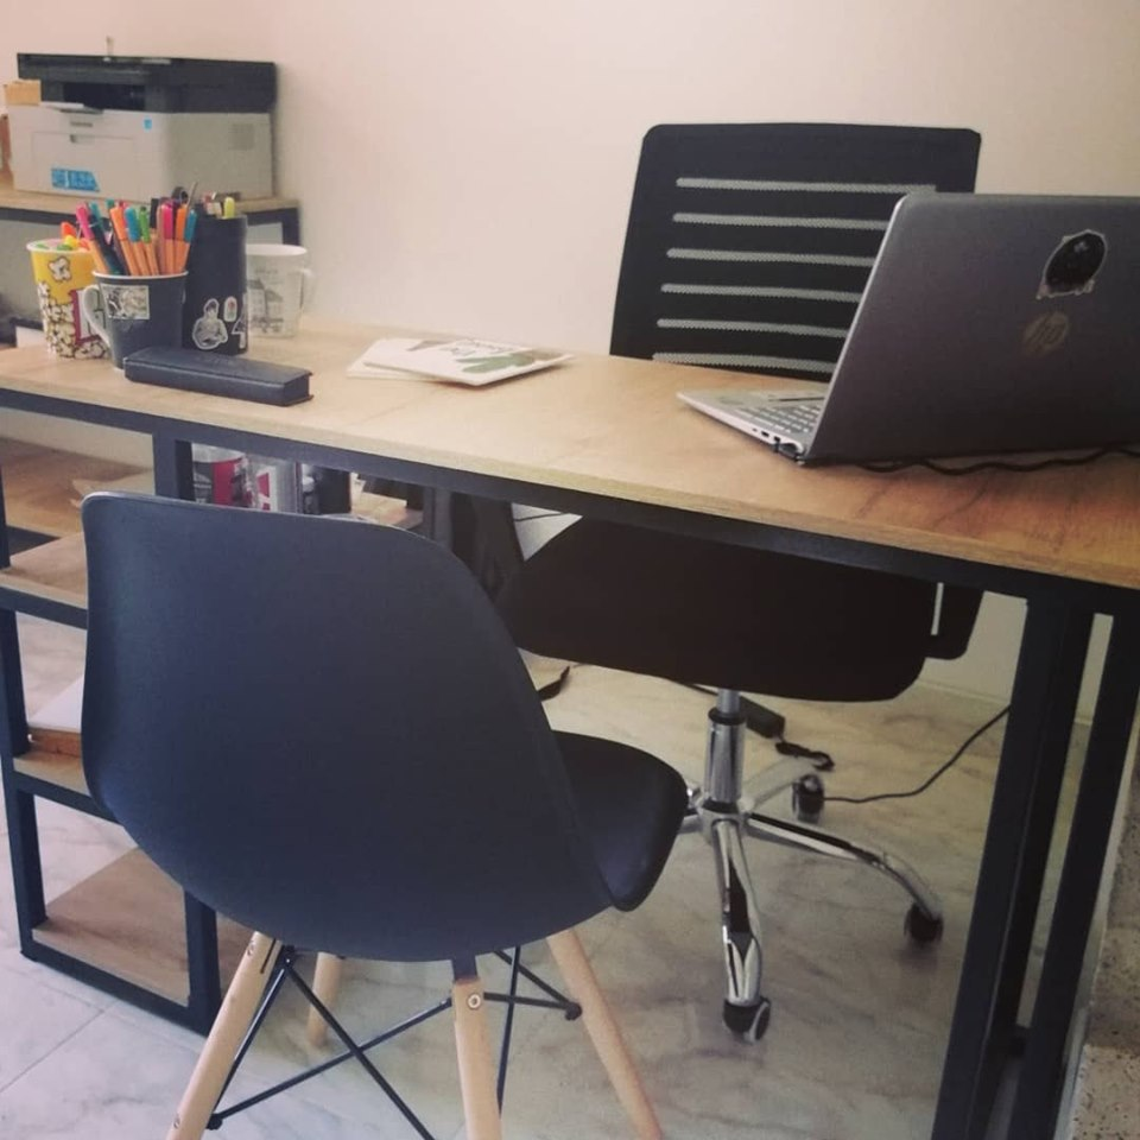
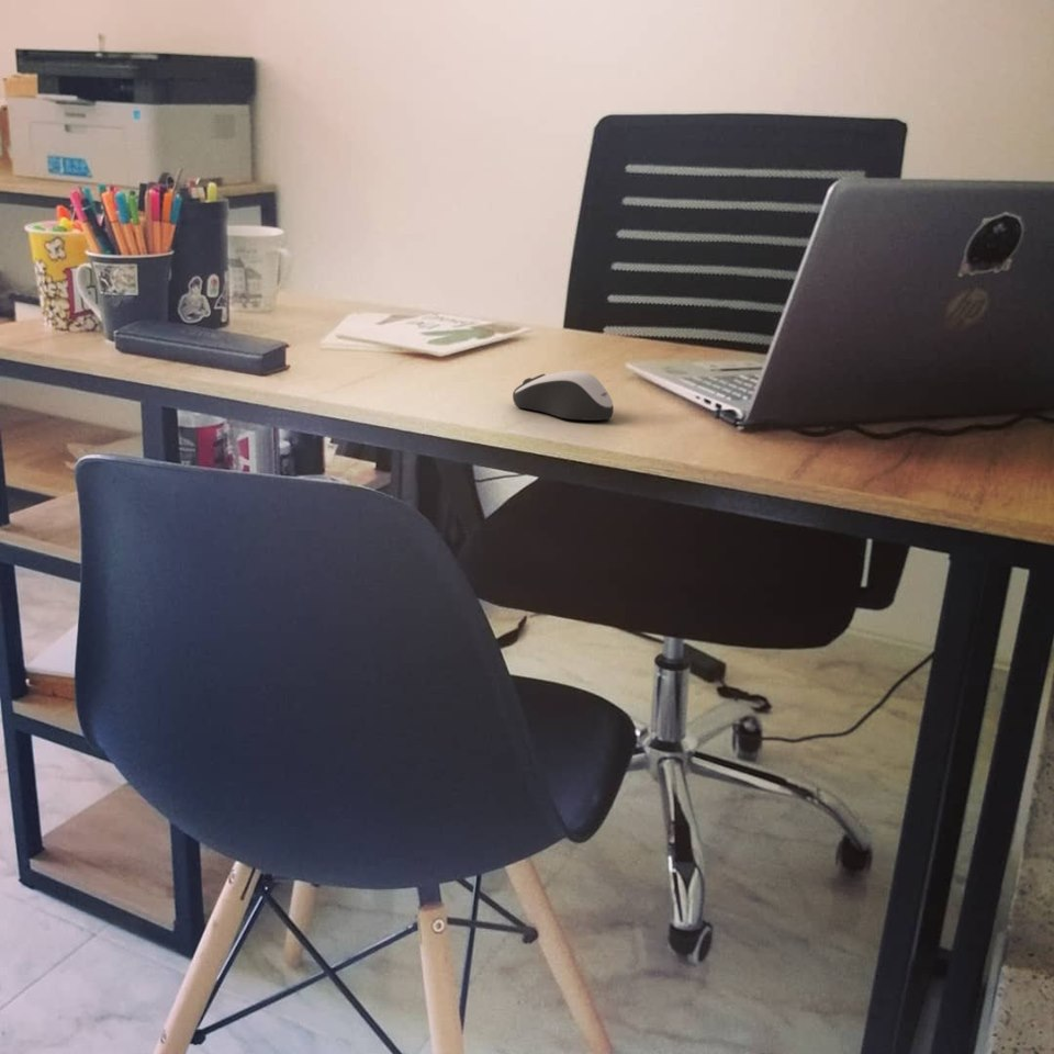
+ computer mouse (562, 391)
